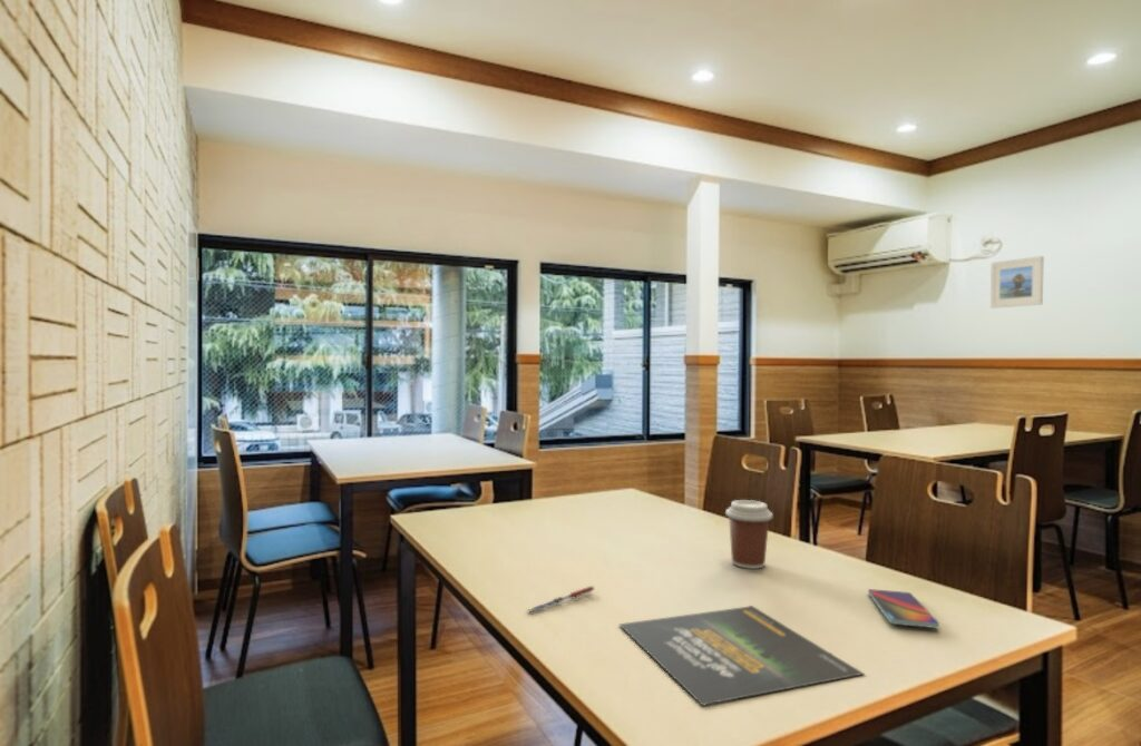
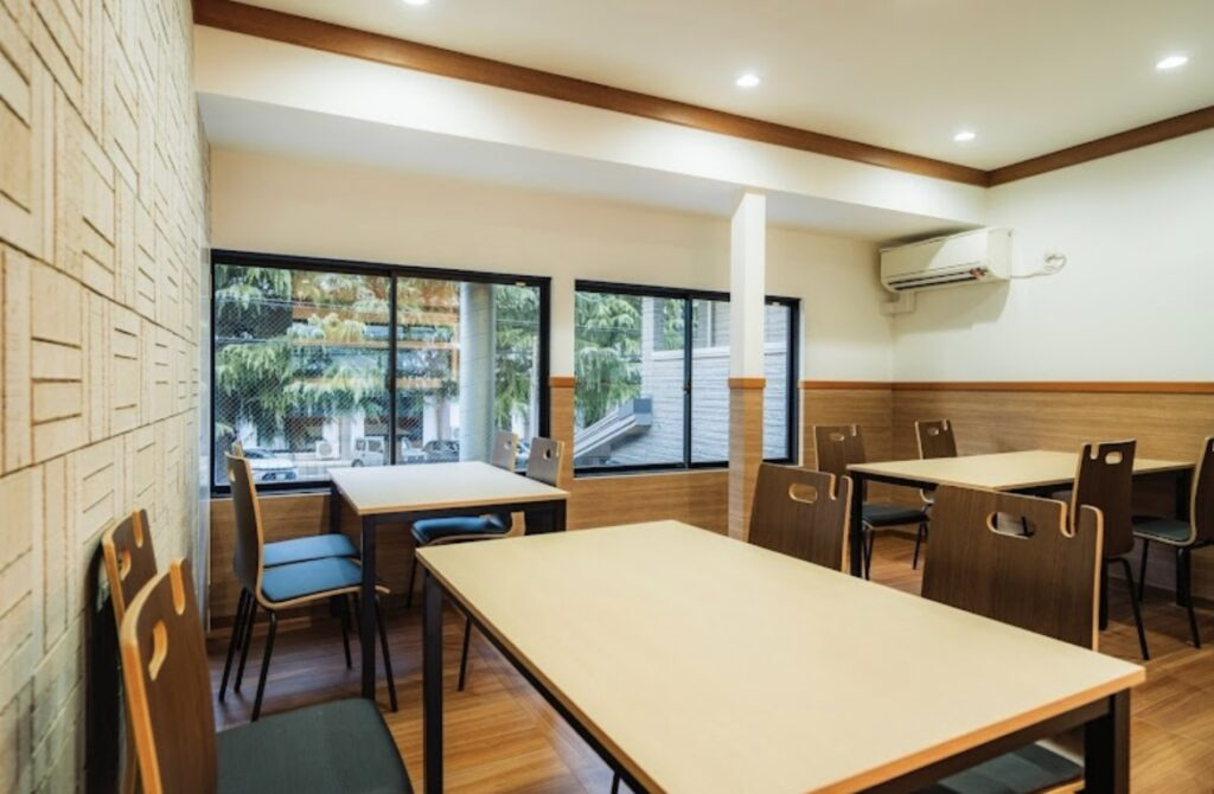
- smartphone (900, 606)
- coffee cup (748, 533)
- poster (731, 647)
- pen (562, 598)
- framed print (1015, 283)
